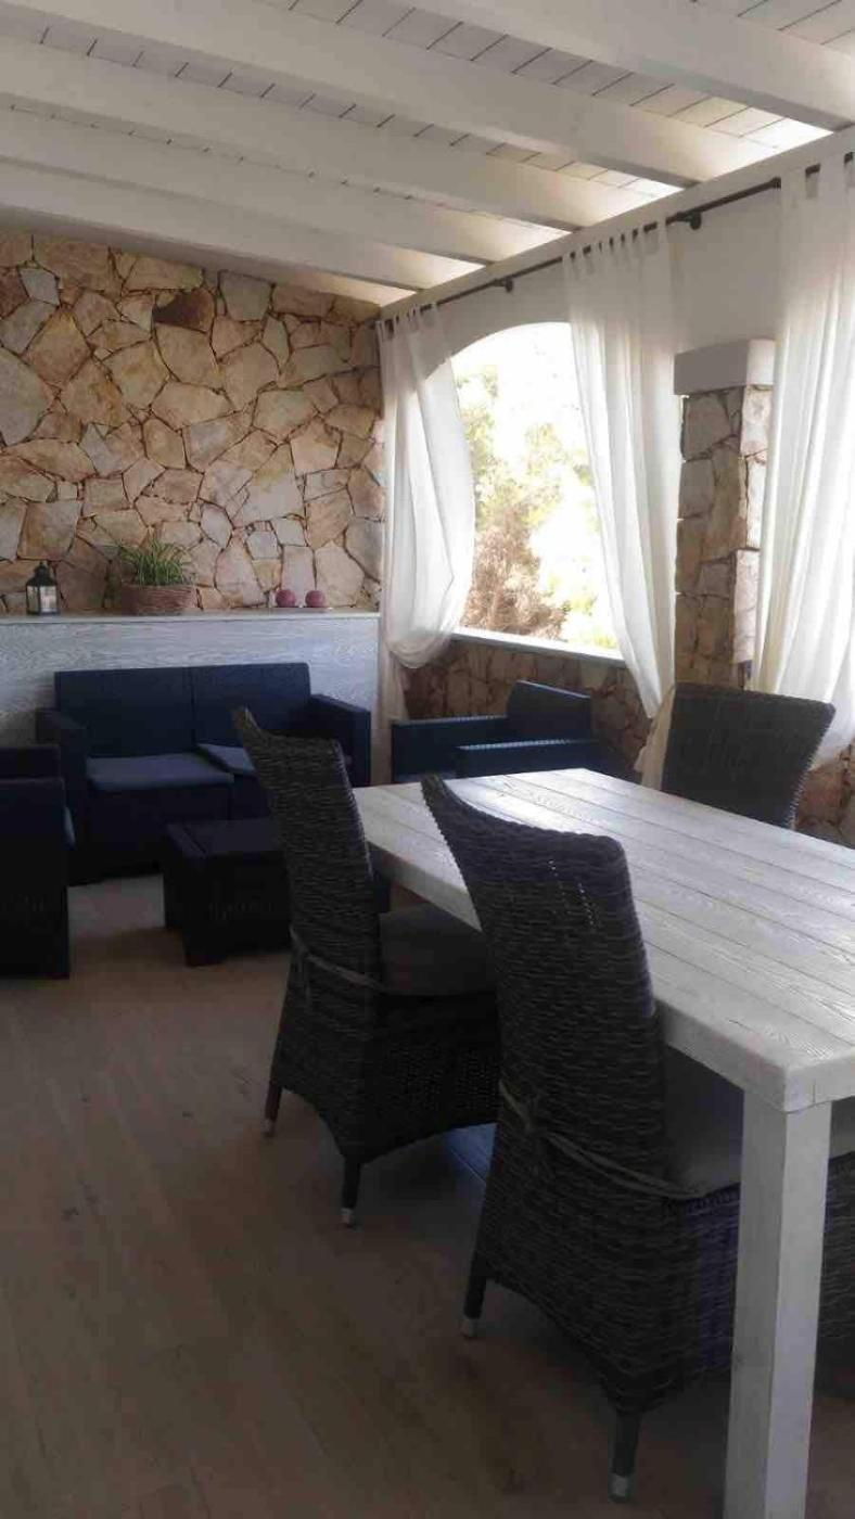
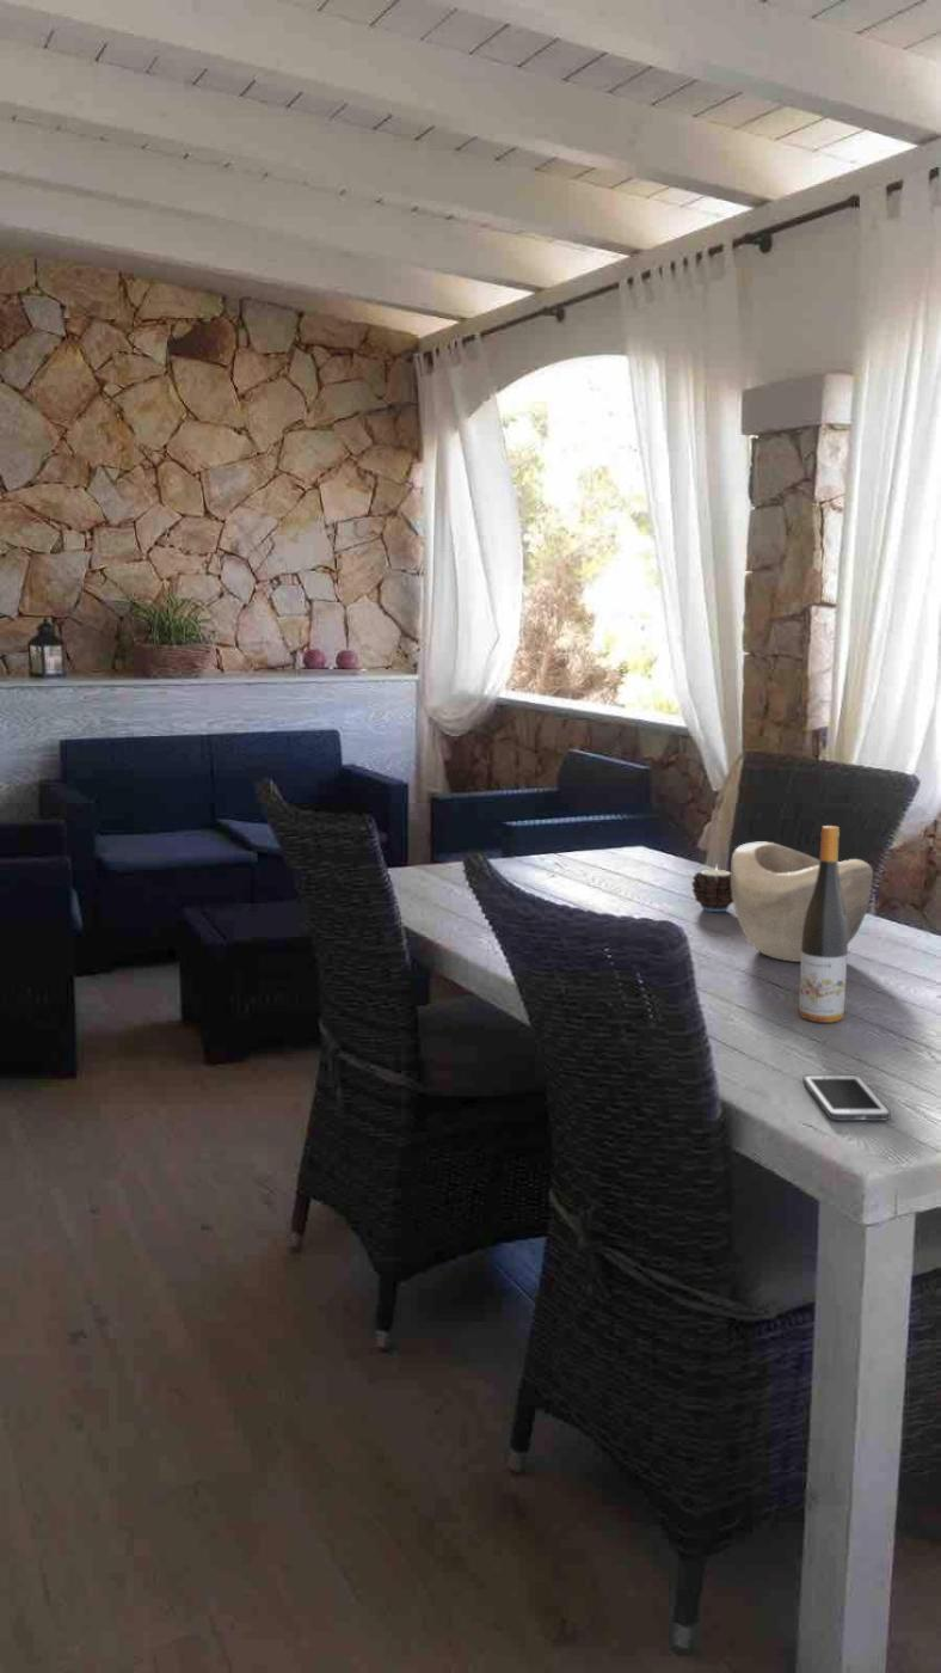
+ decorative bowl (799, 902)
+ candle (715, 887)
+ wine bottle (825, 921)
+ cell phone (844, 1097)
